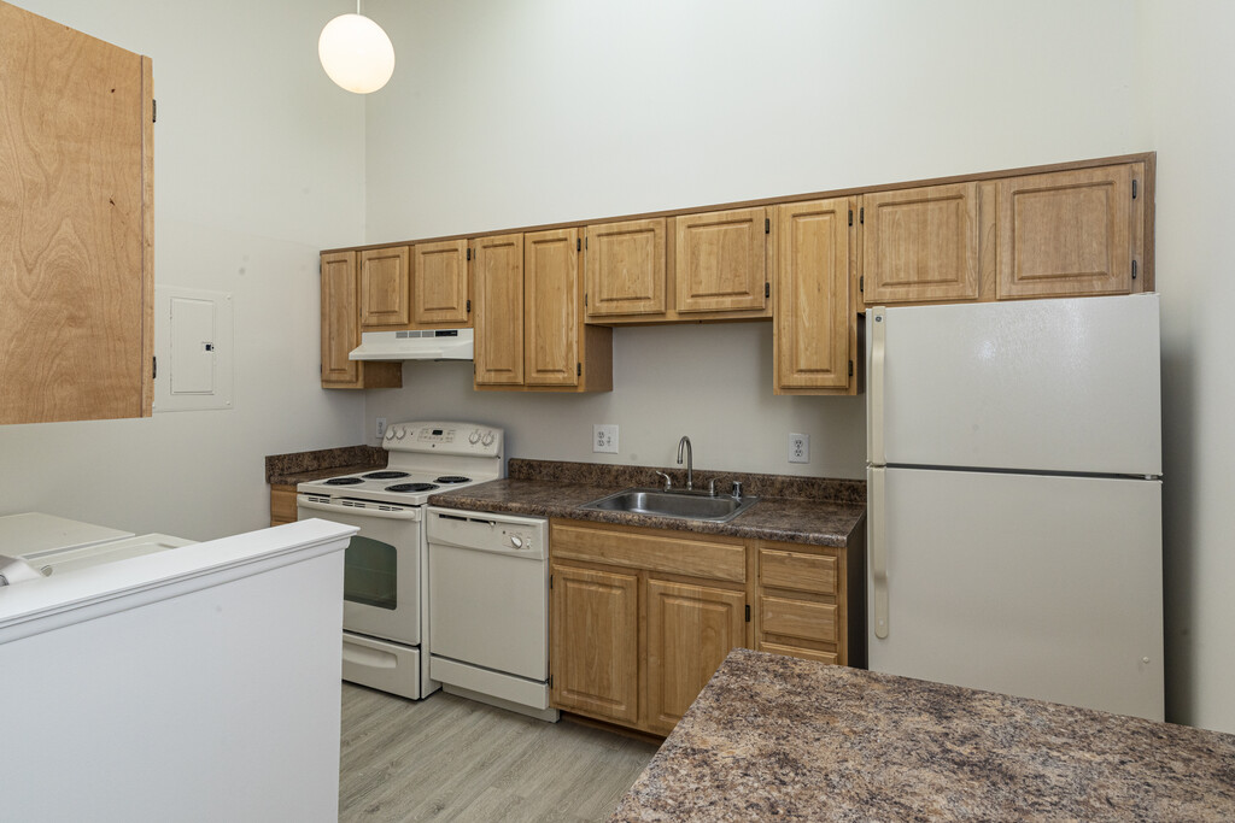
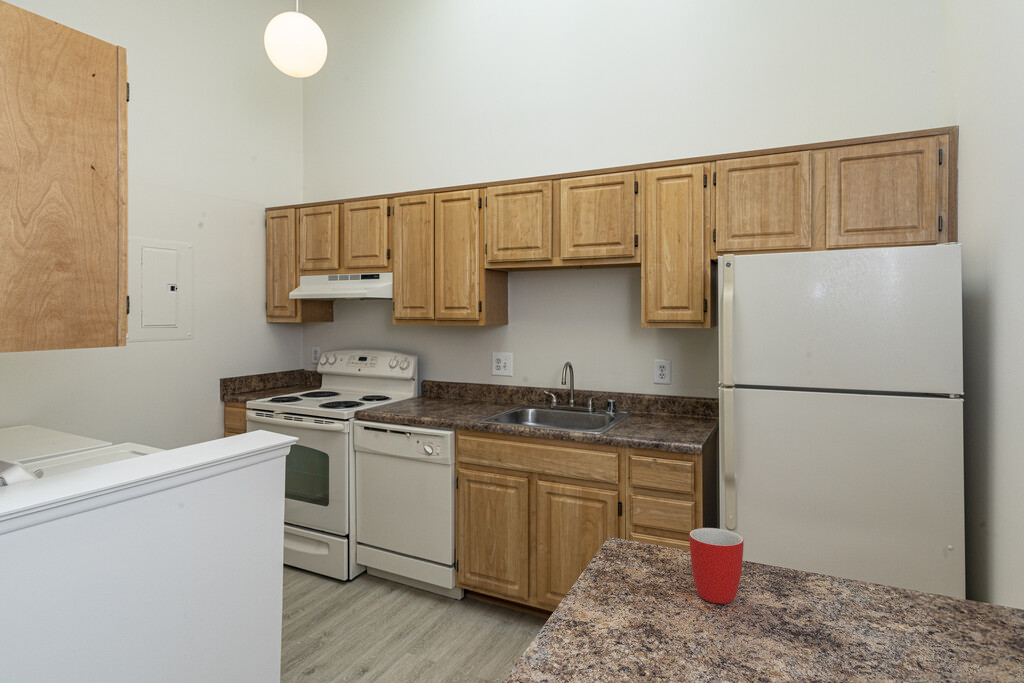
+ mug (712, 562)
